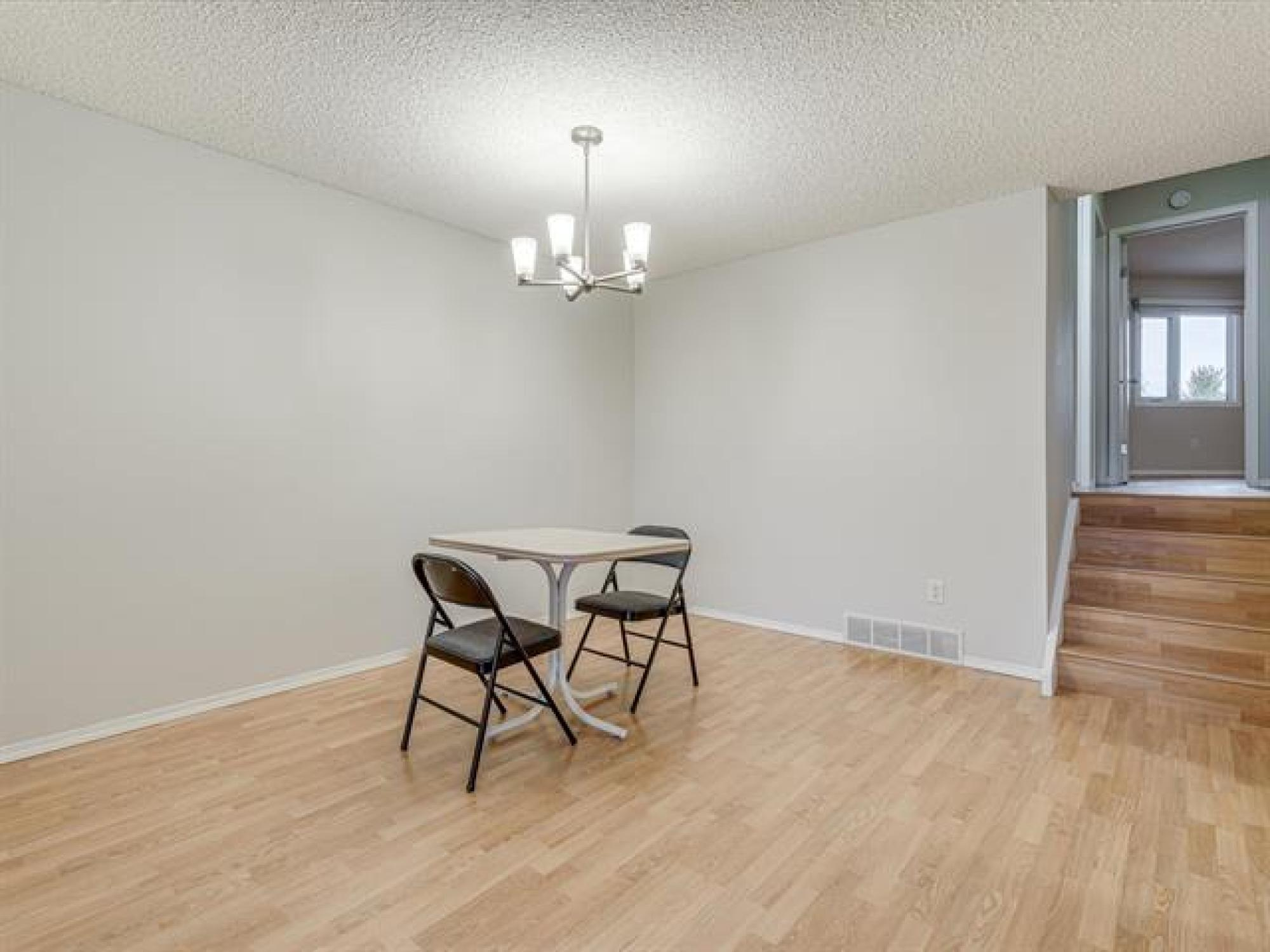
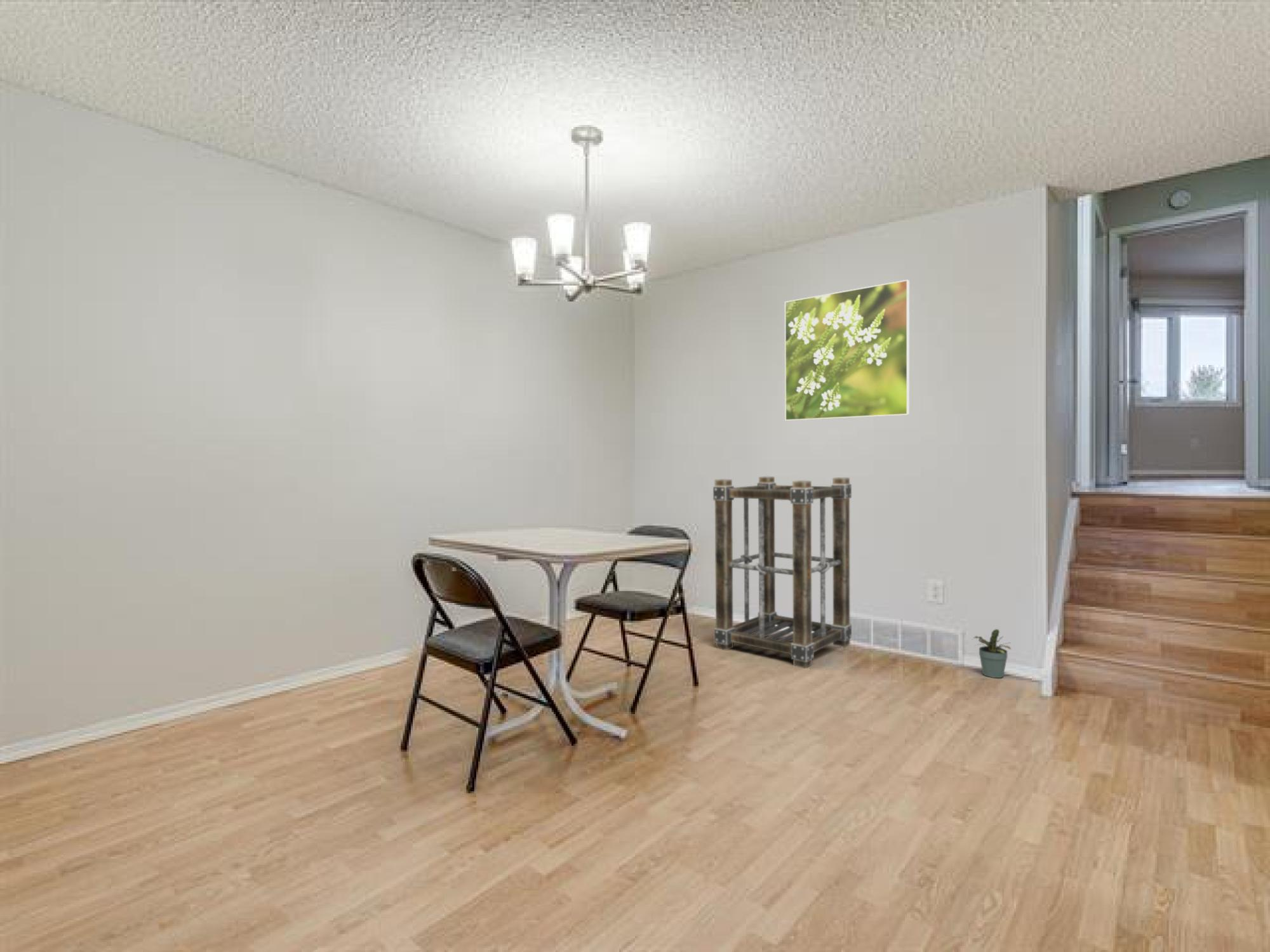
+ potted plant (991, 651)
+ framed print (843, 355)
+ shelving unit (783, 557)
